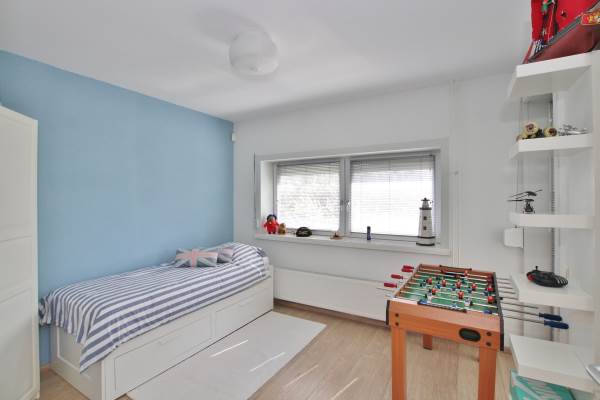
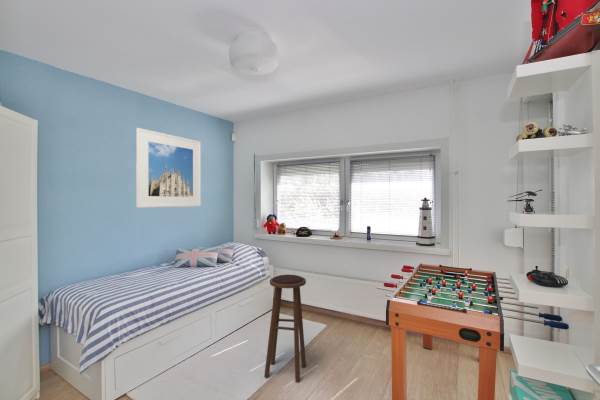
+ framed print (172, 171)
+ stool (286, 327)
